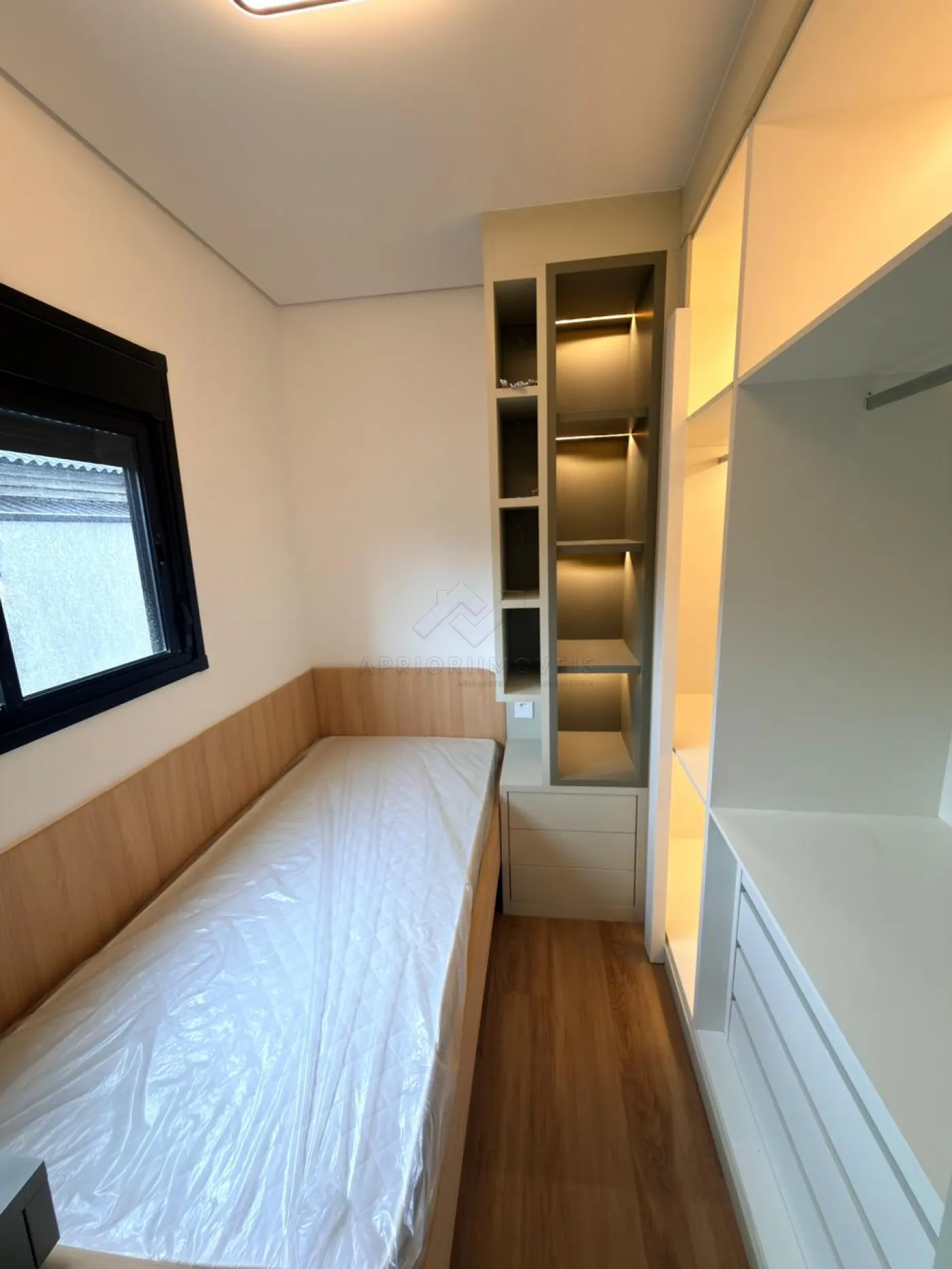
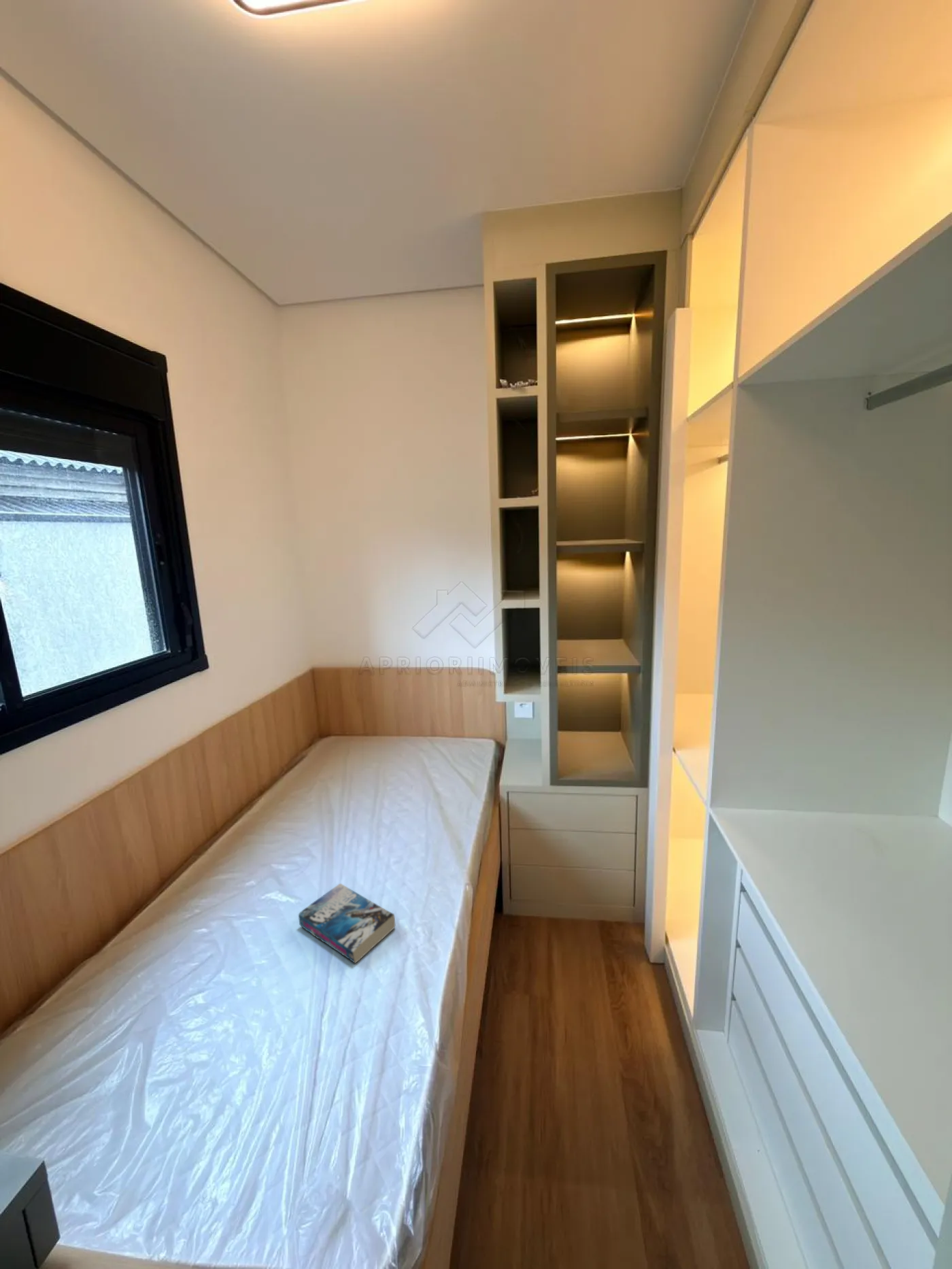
+ book (346, 919)
